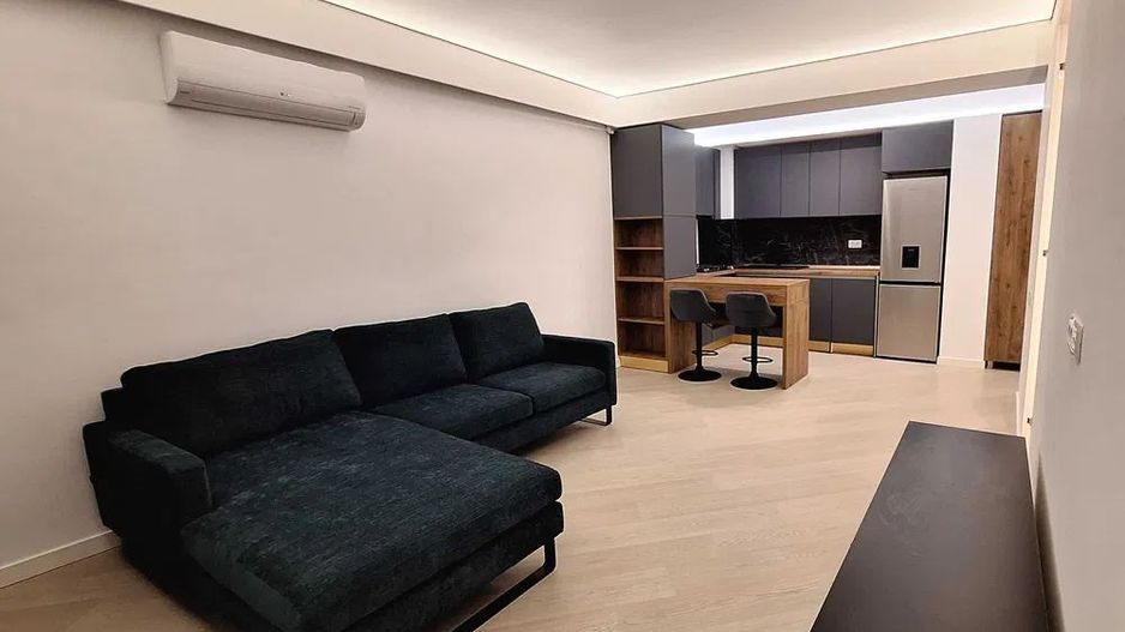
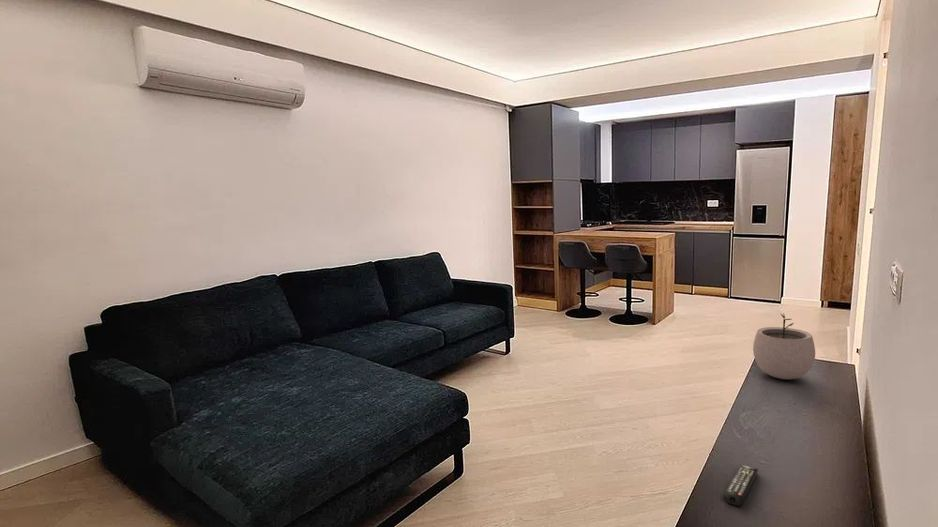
+ plant pot (783, 345)
+ remote control (741, 482)
